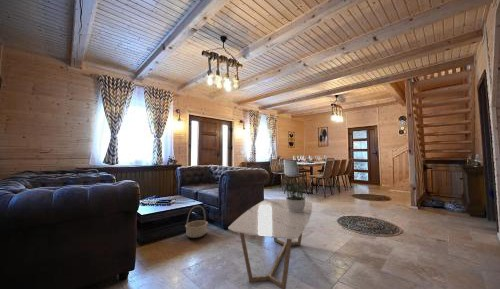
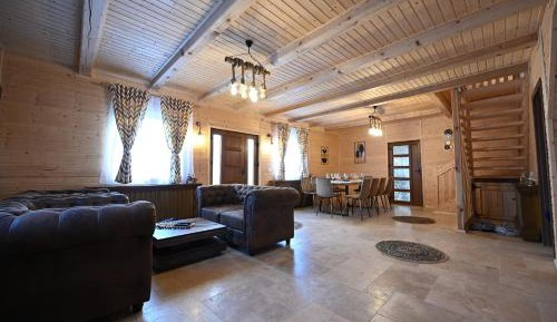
- coffee table (277, 236)
- basket (196, 221)
- potted plant (295, 192)
